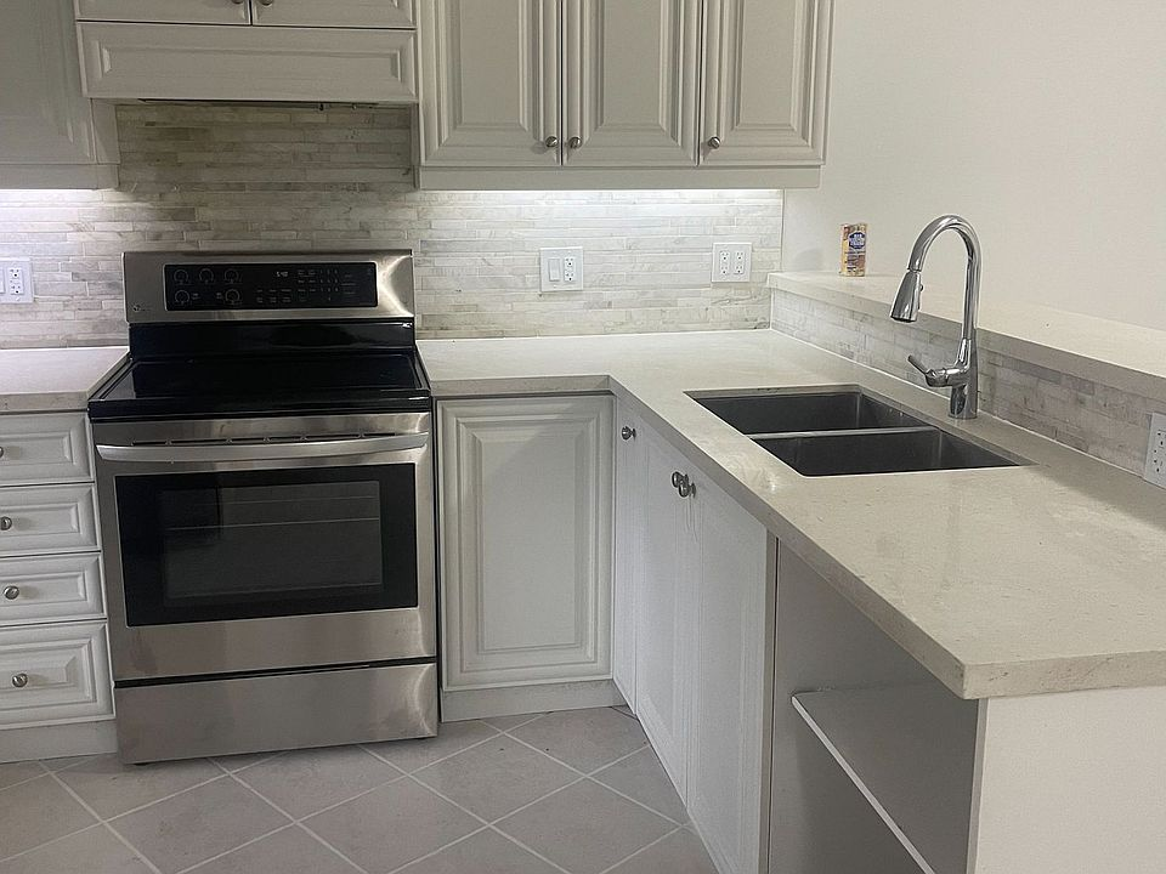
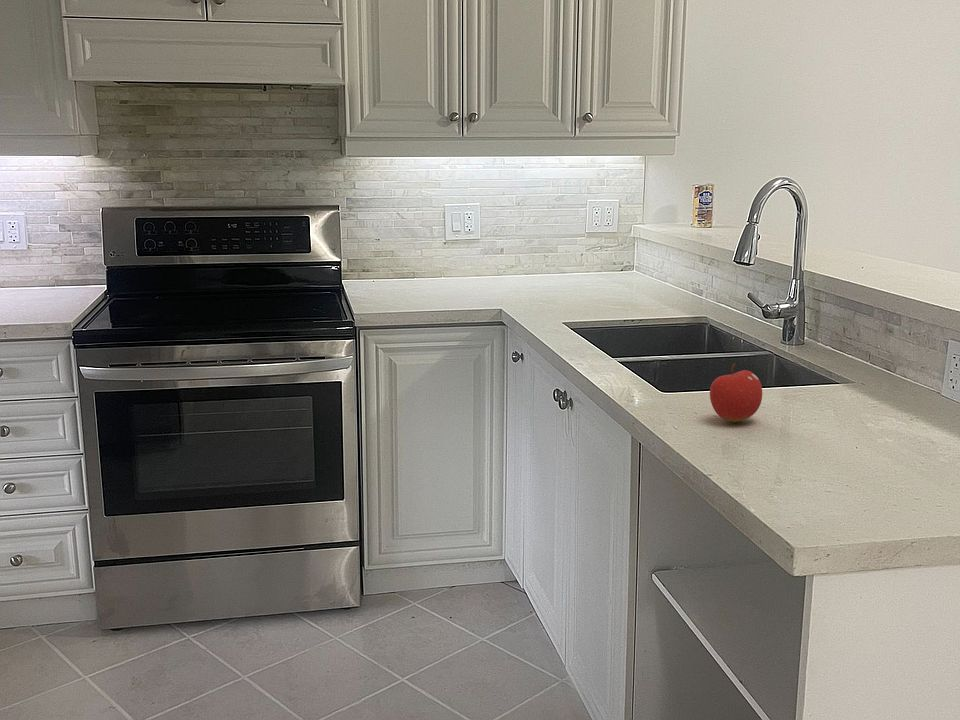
+ fruit (736, 392)
